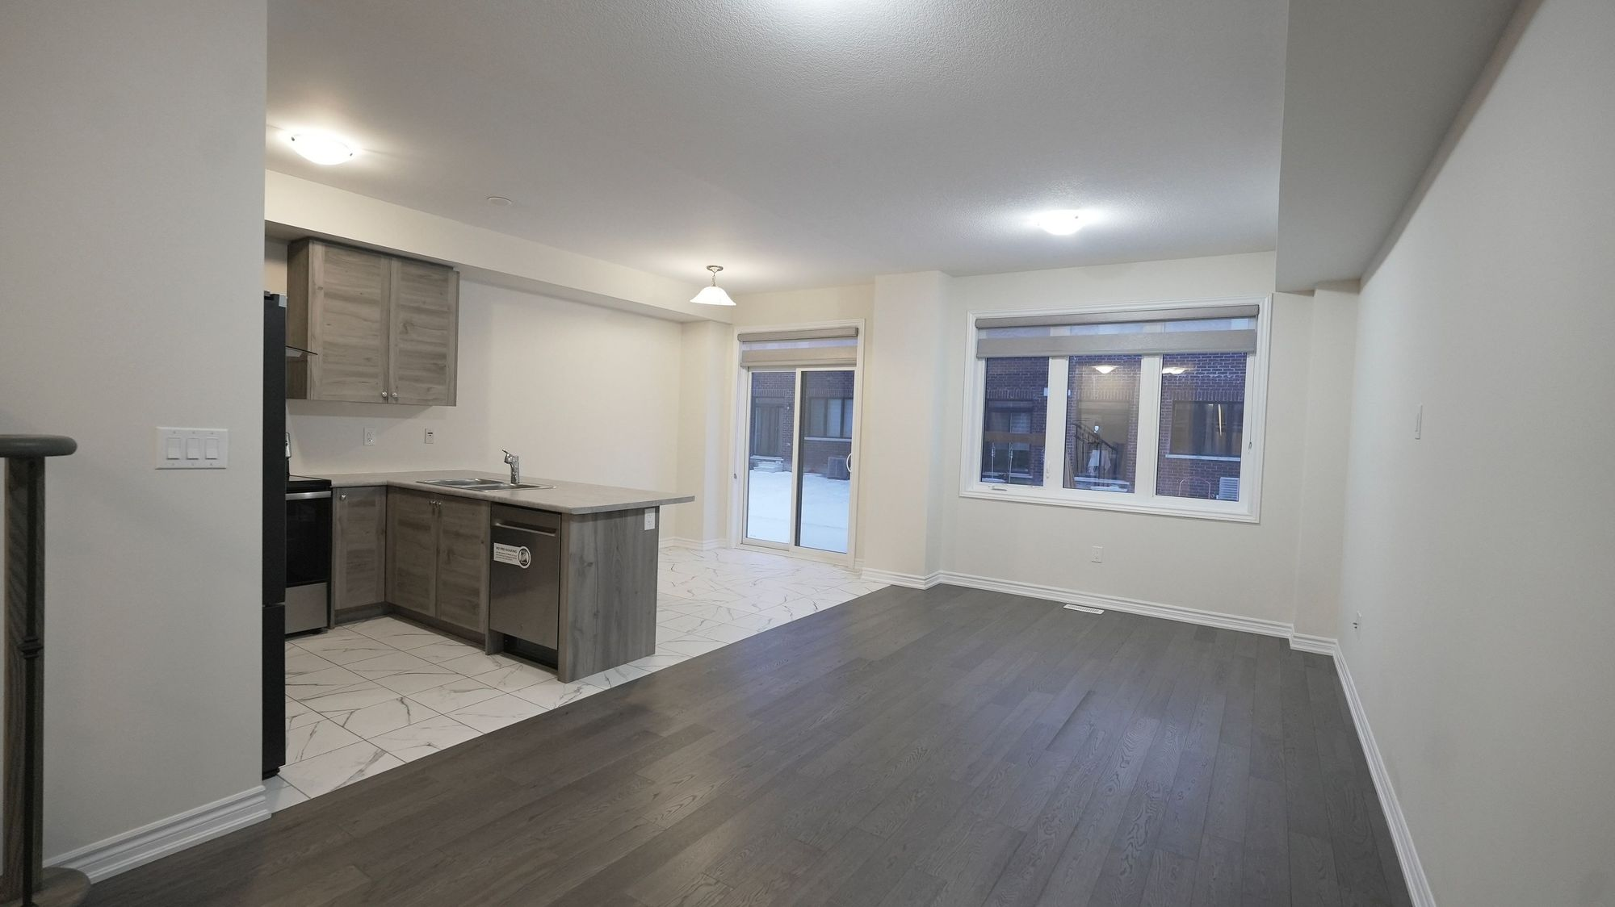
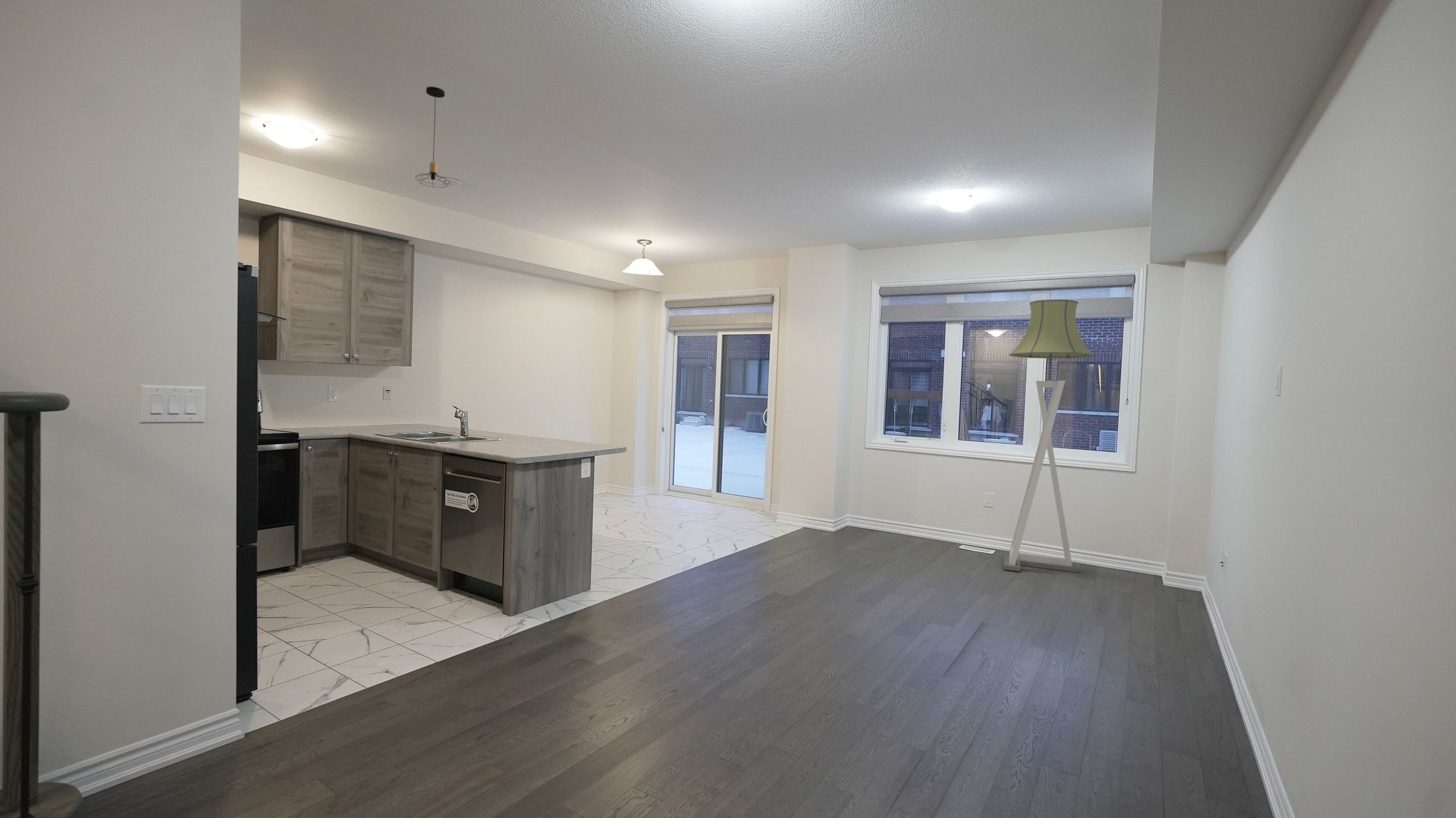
+ floor lamp (1046, 434)
+ pendant light (434, 140)
